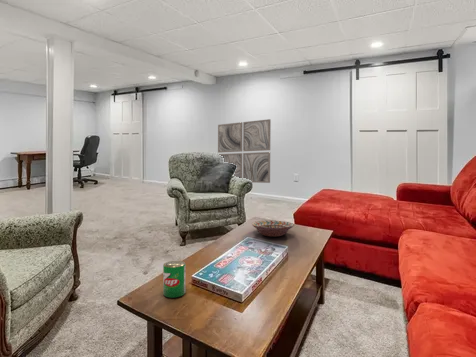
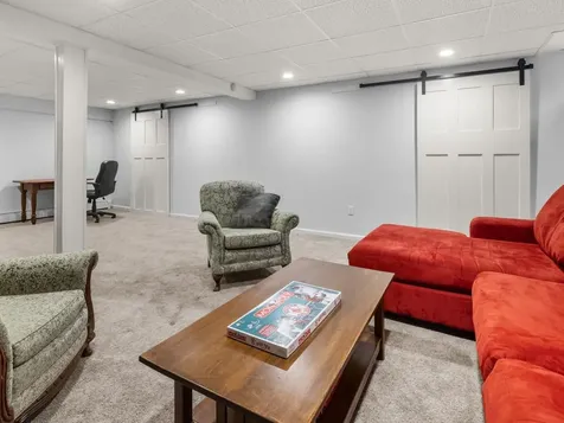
- can (174, 278)
- decorative bowl (272, 229)
- wall art (243, 153)
